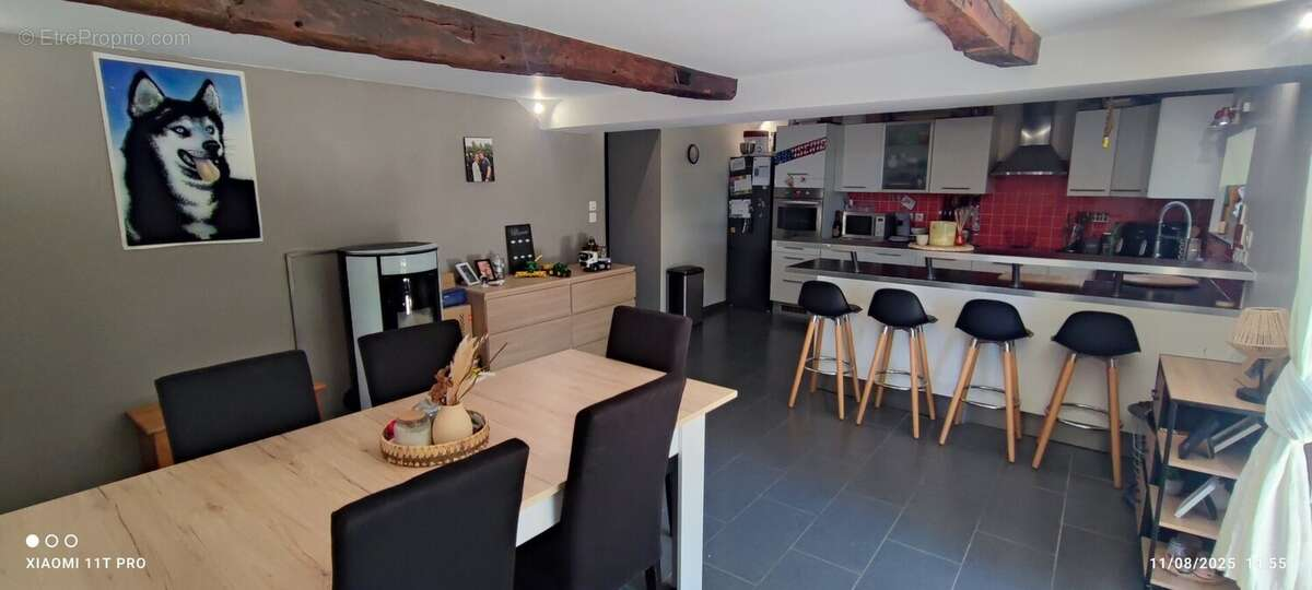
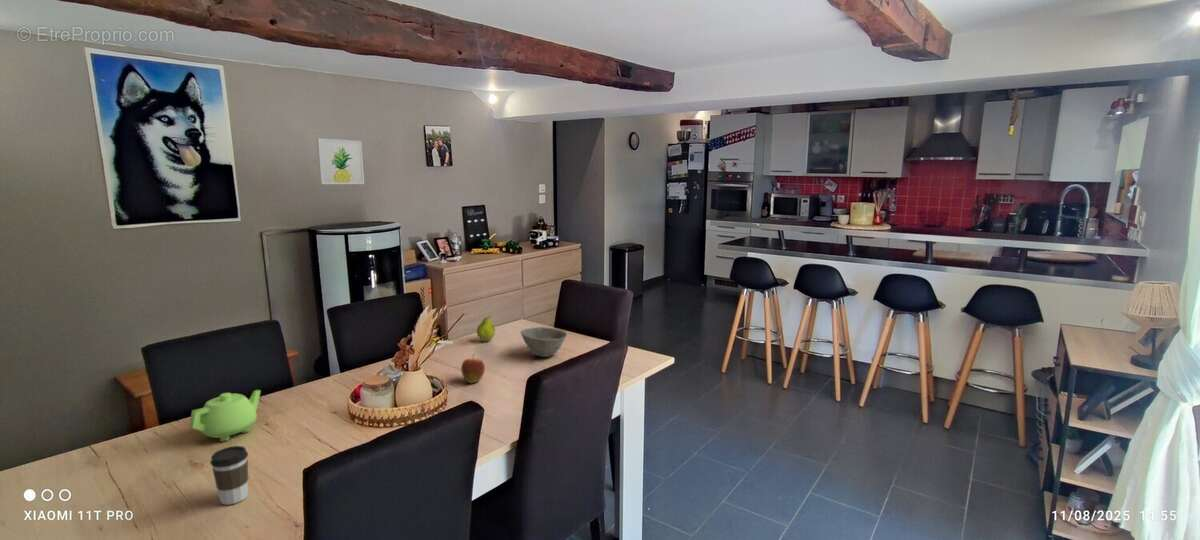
+ coffee cup (231, 475)
+ apple (472, 368)
+ wall art (341, 162)
+ fruit (486, 329)
+ teapot (228, 413)
+ bowl (544, 343)
